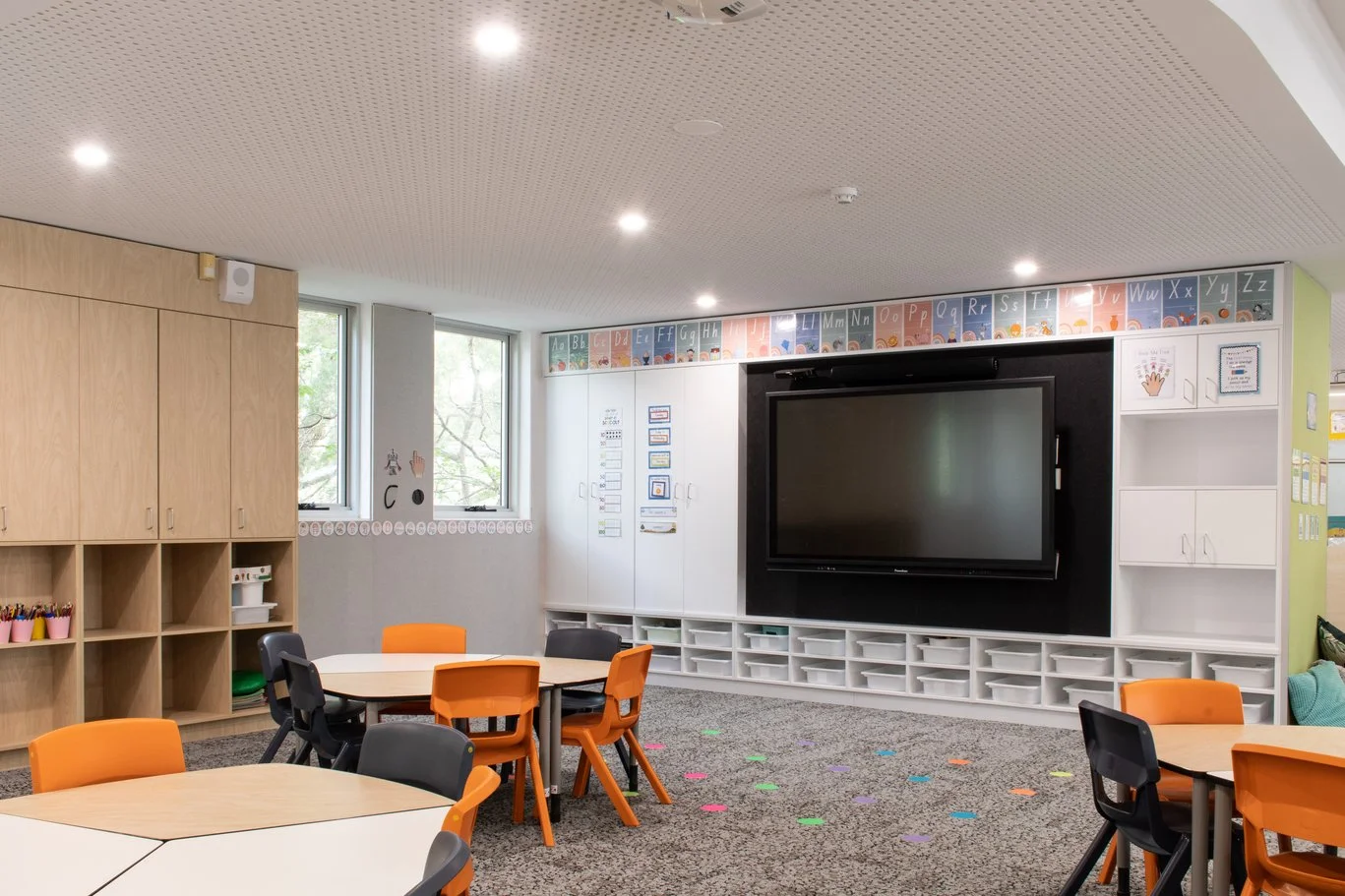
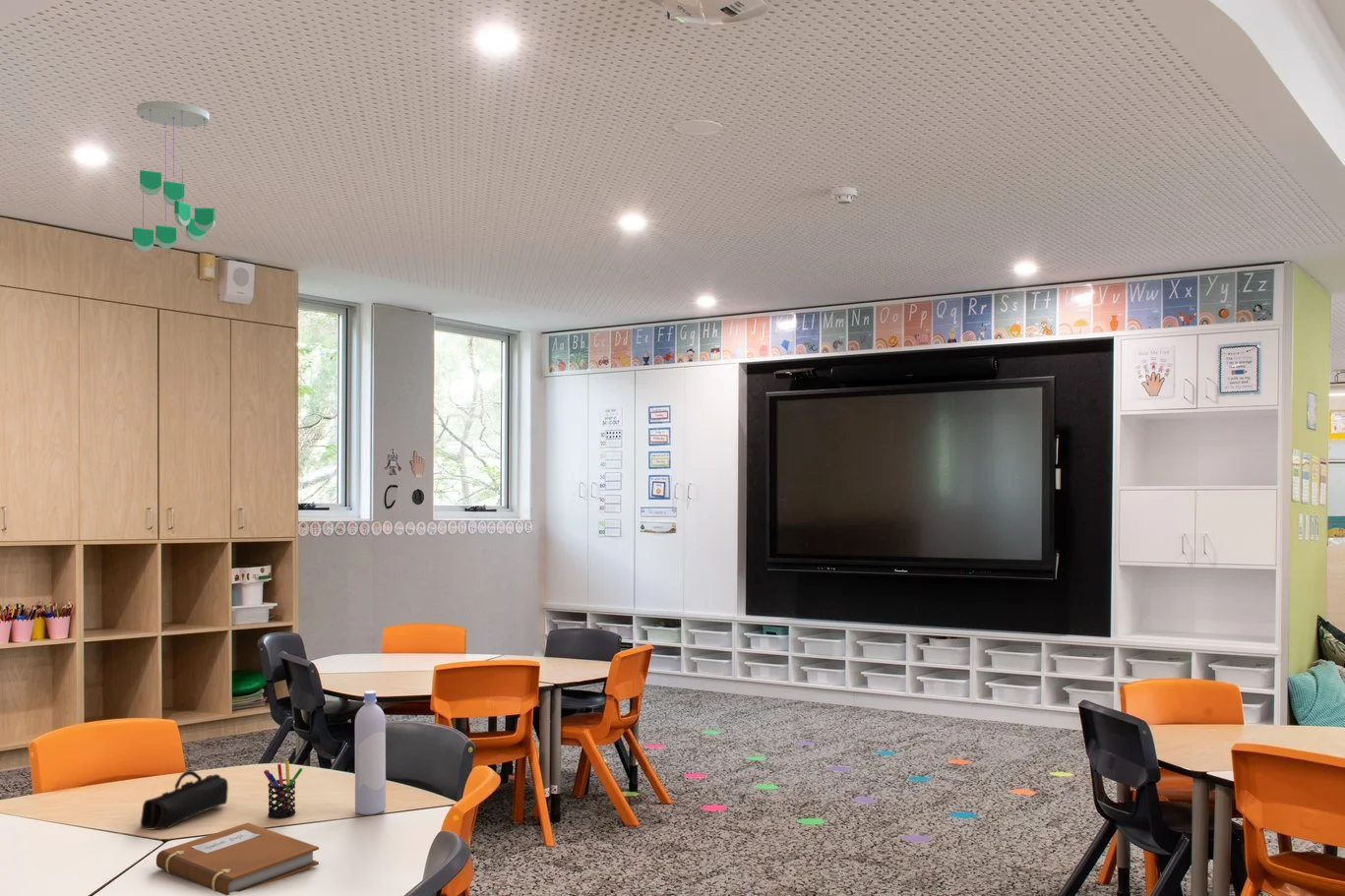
+ ceiling mobile (173, 182)
+ pen holder (284, 787)
+ notebook (235, 858)
+ bottle (370, 750)
+ pencil case (186, 794)
